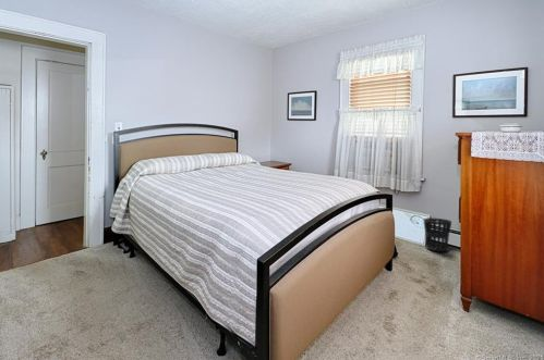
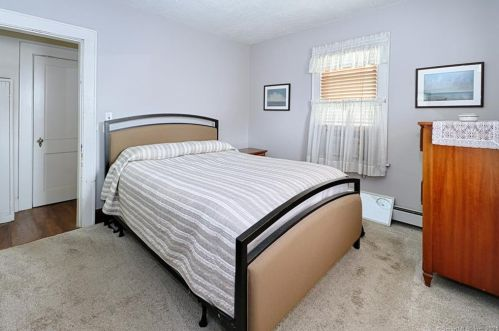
- wastebasket (436, 234)
